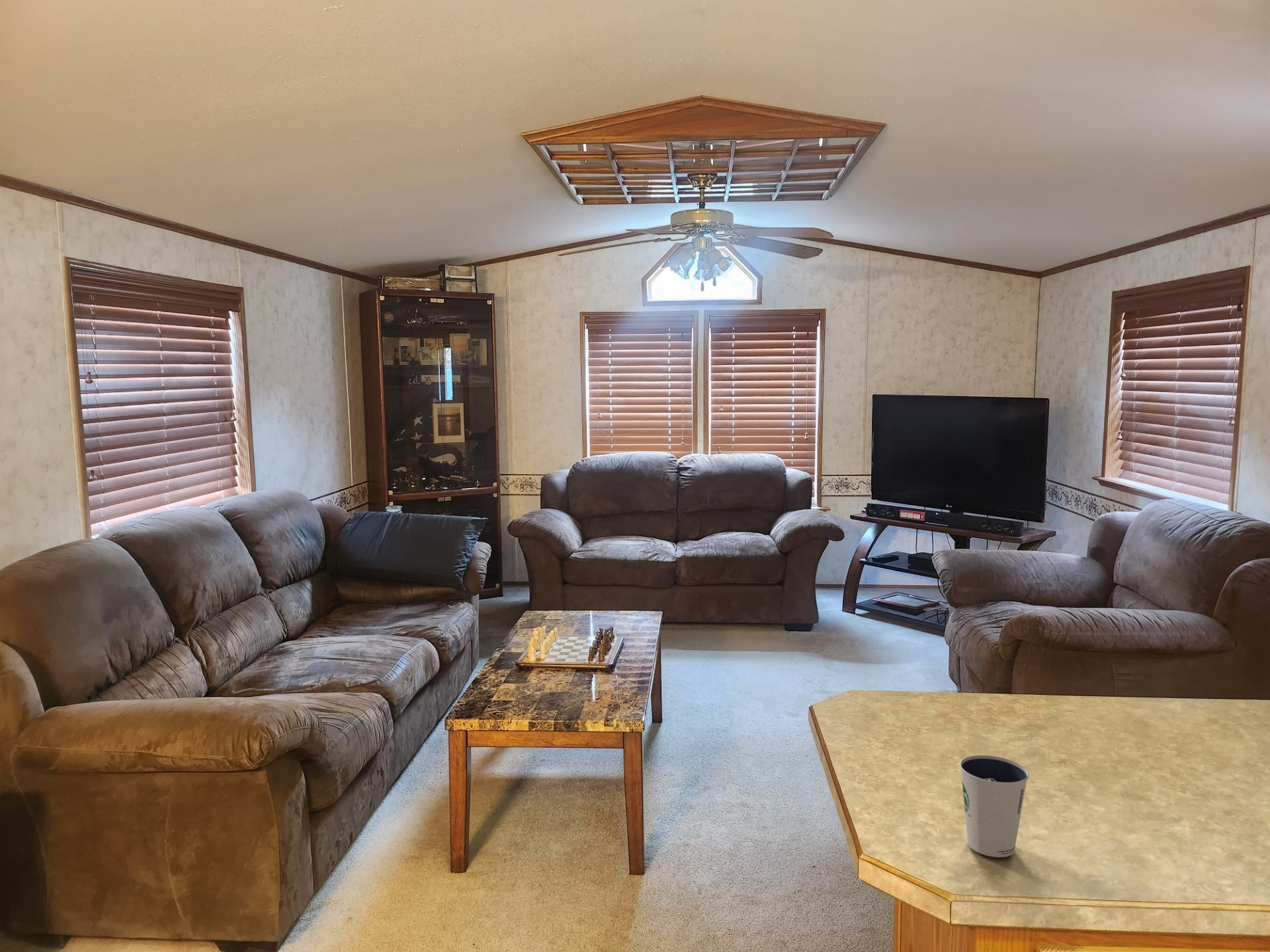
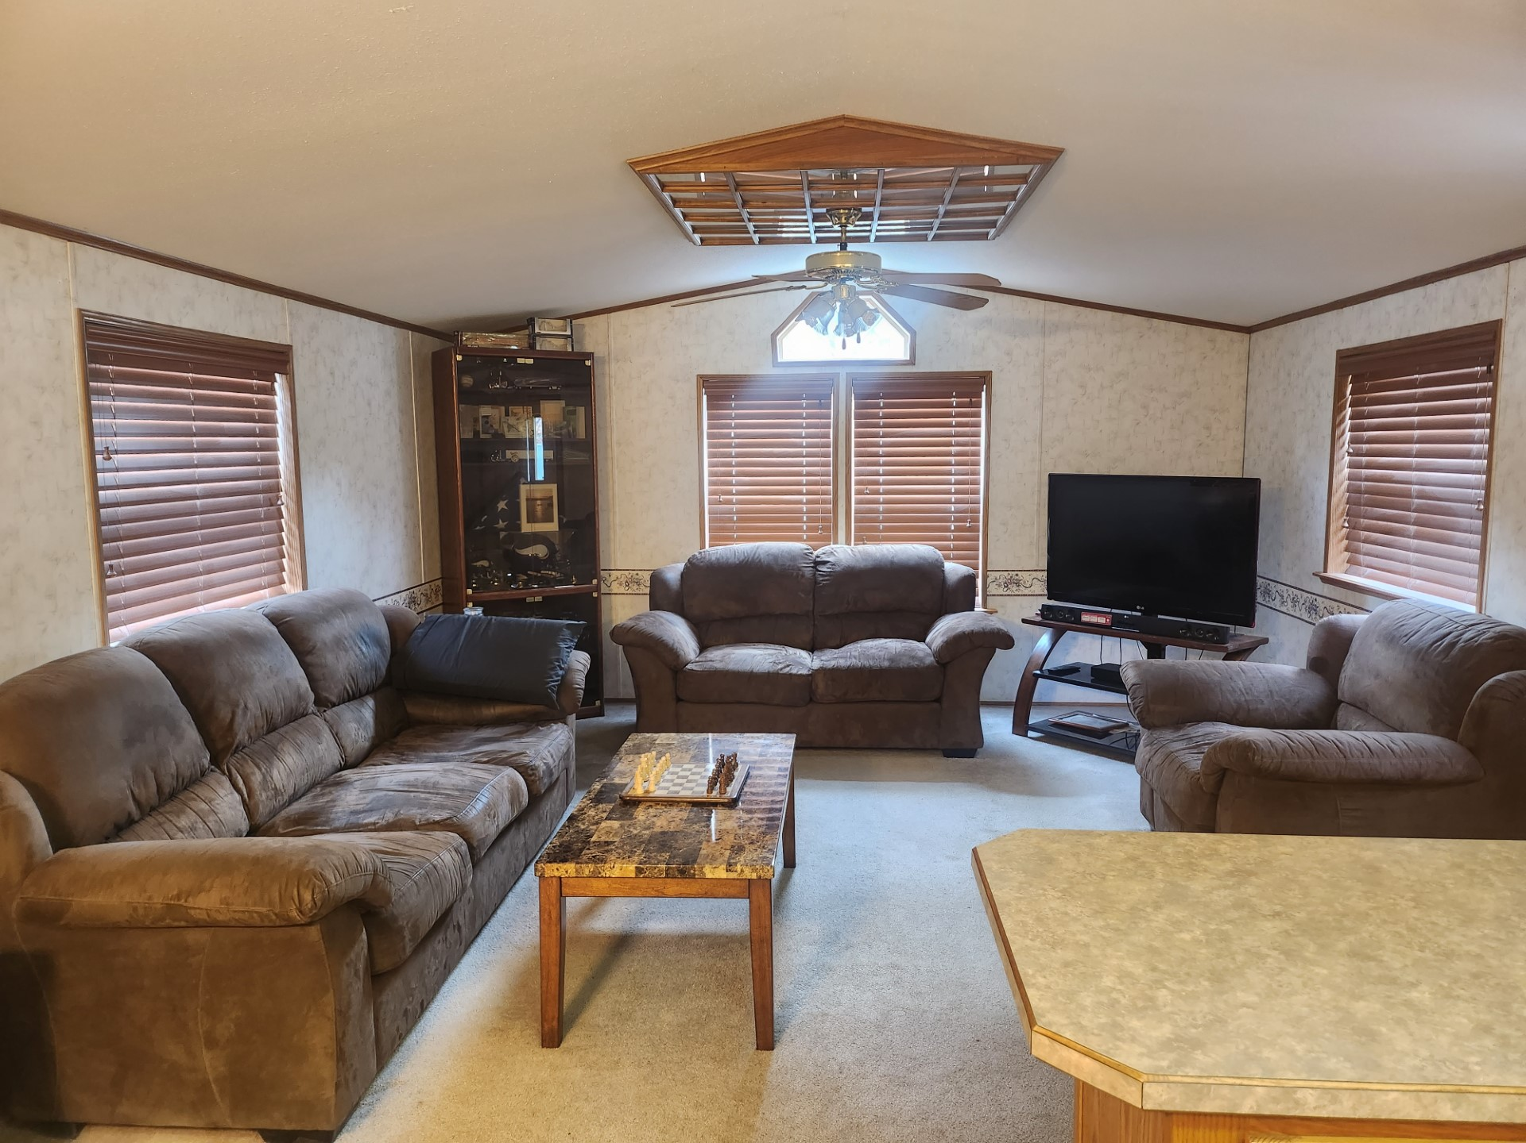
- dixie cup (992, 807)
